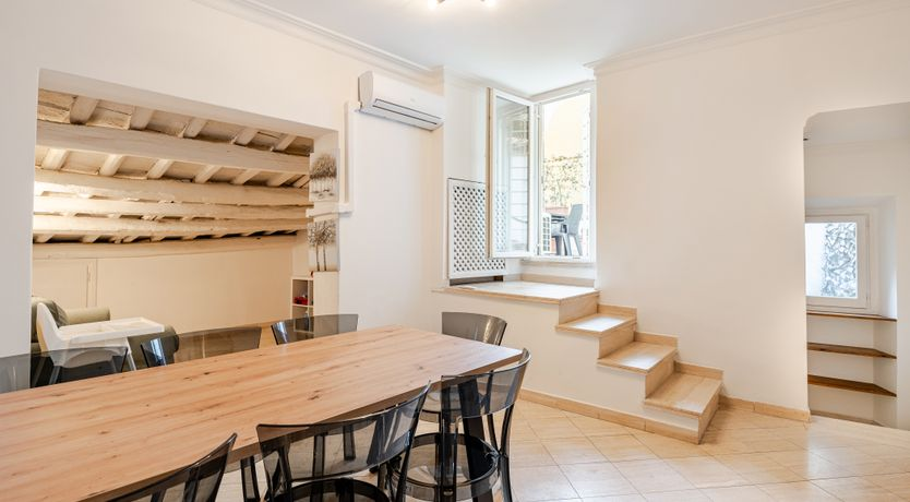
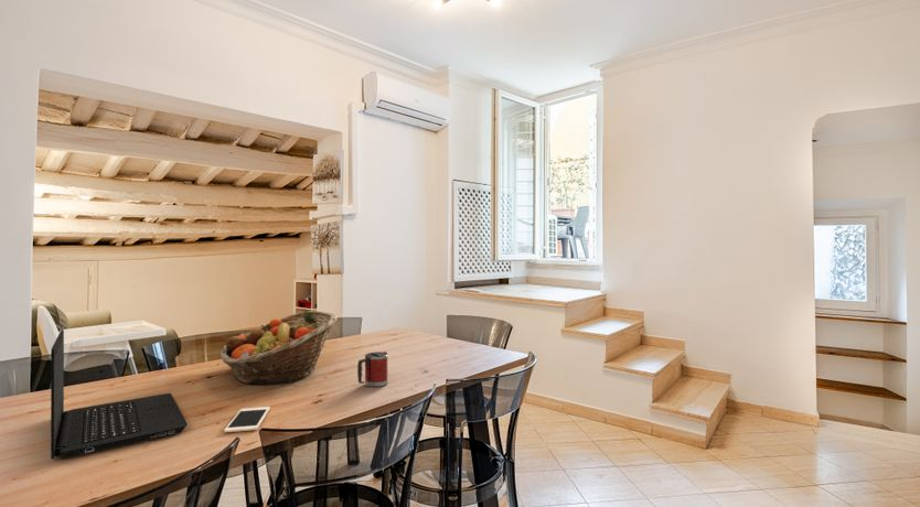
+ mug (373, 369)
+ cell phone (248, 418)
+ fruit basket (280, 343)
+ laptop (125, 400)
